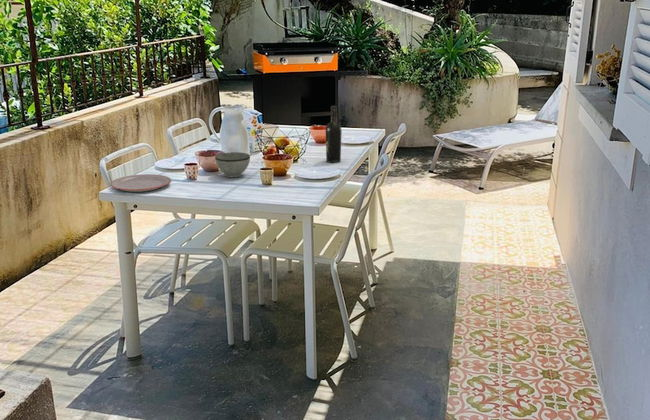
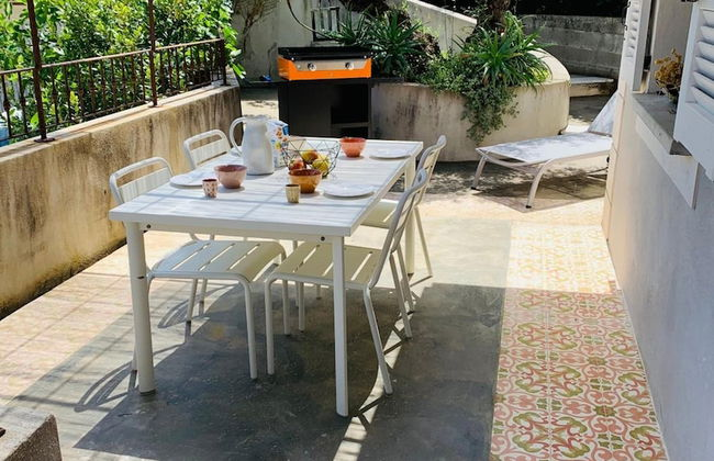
- plate (141, 183)
- bowl (233, 165)
- wine bottle (333, 134)
